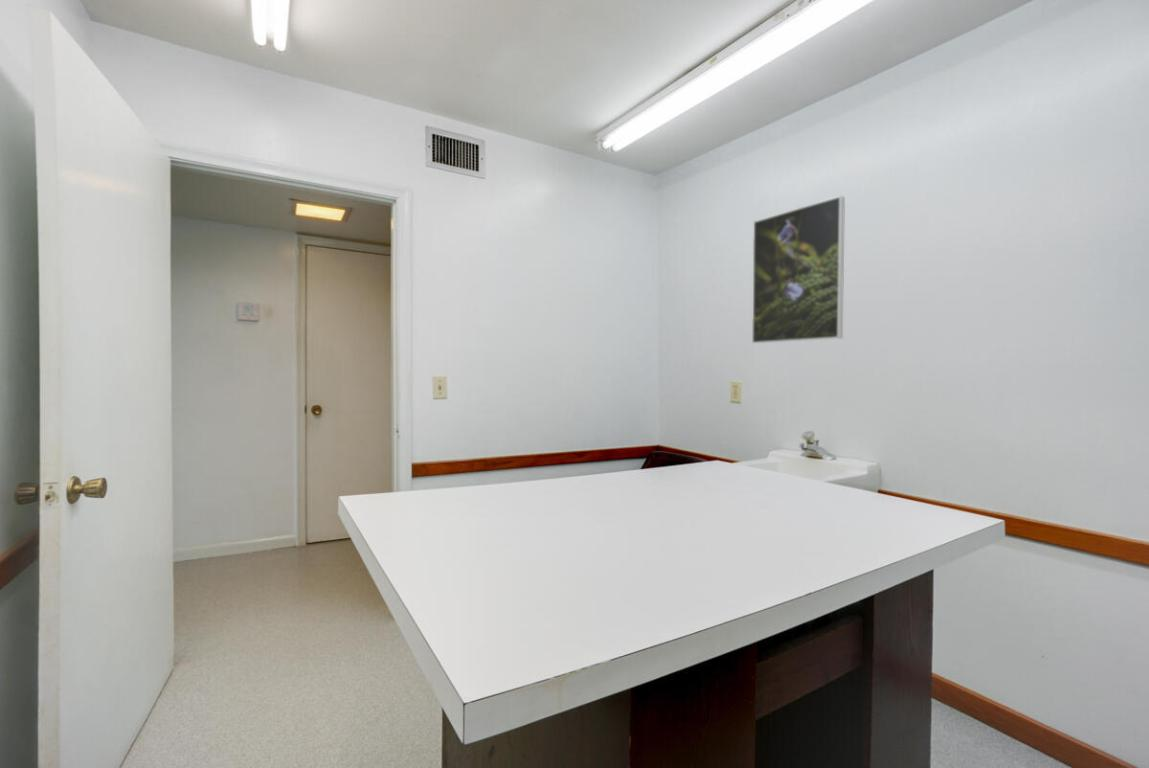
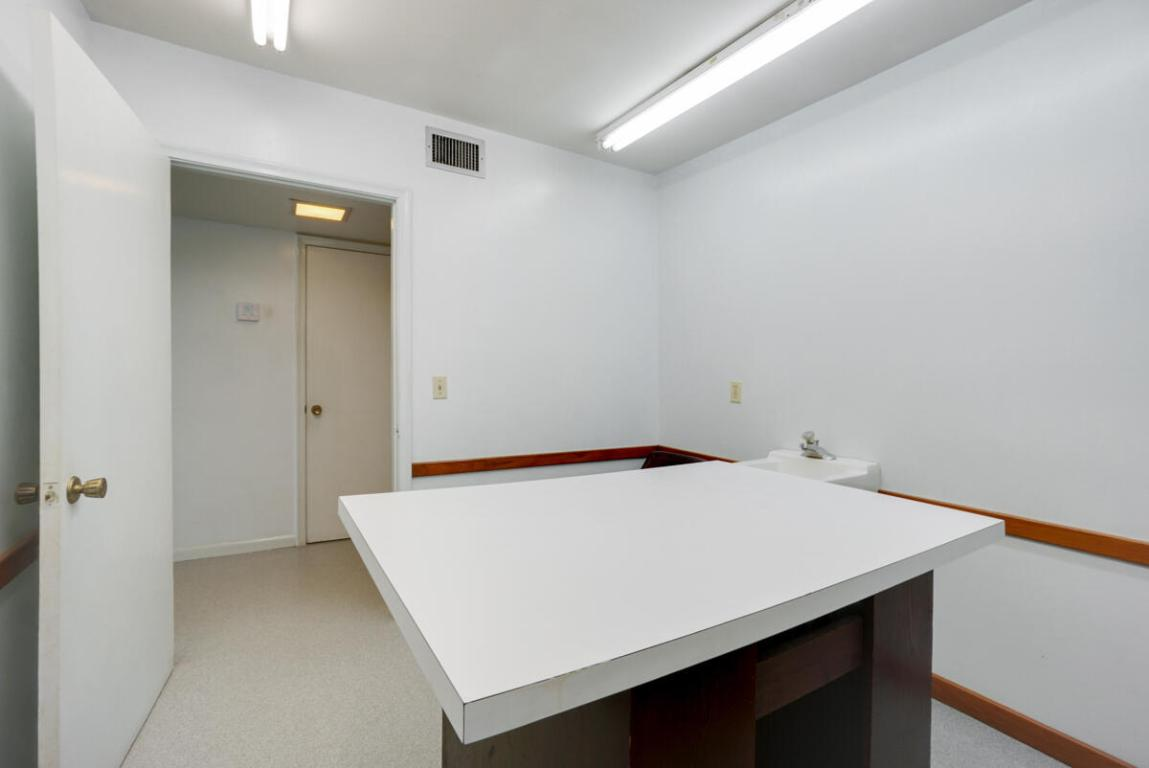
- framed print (794, 275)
